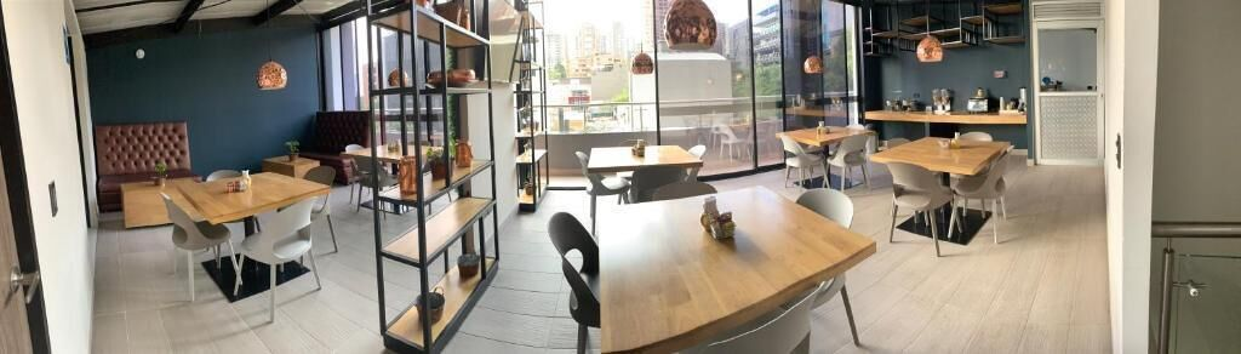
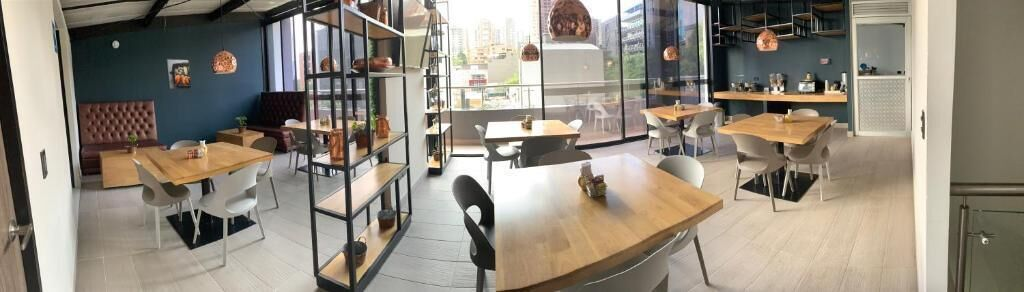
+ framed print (178, 74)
